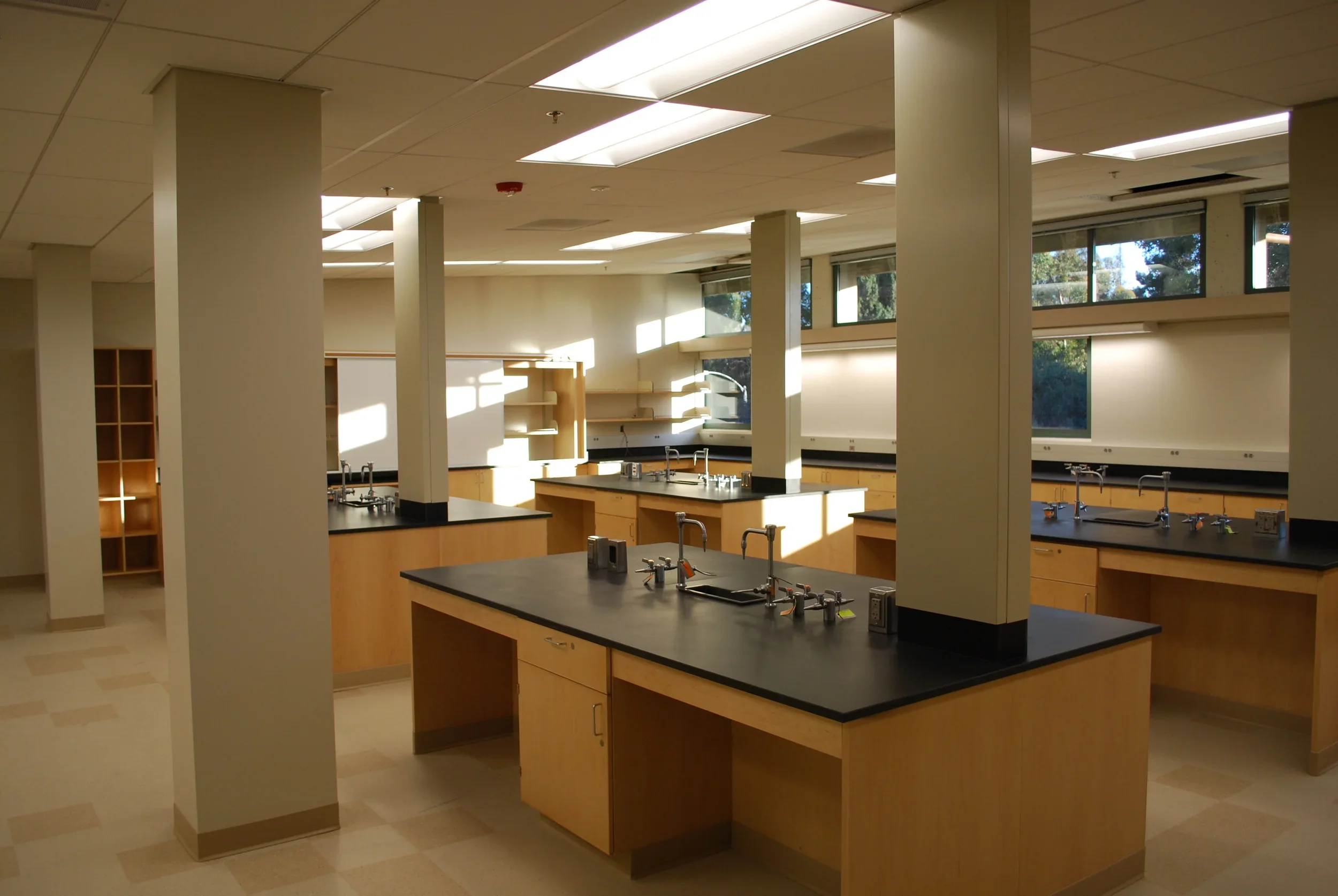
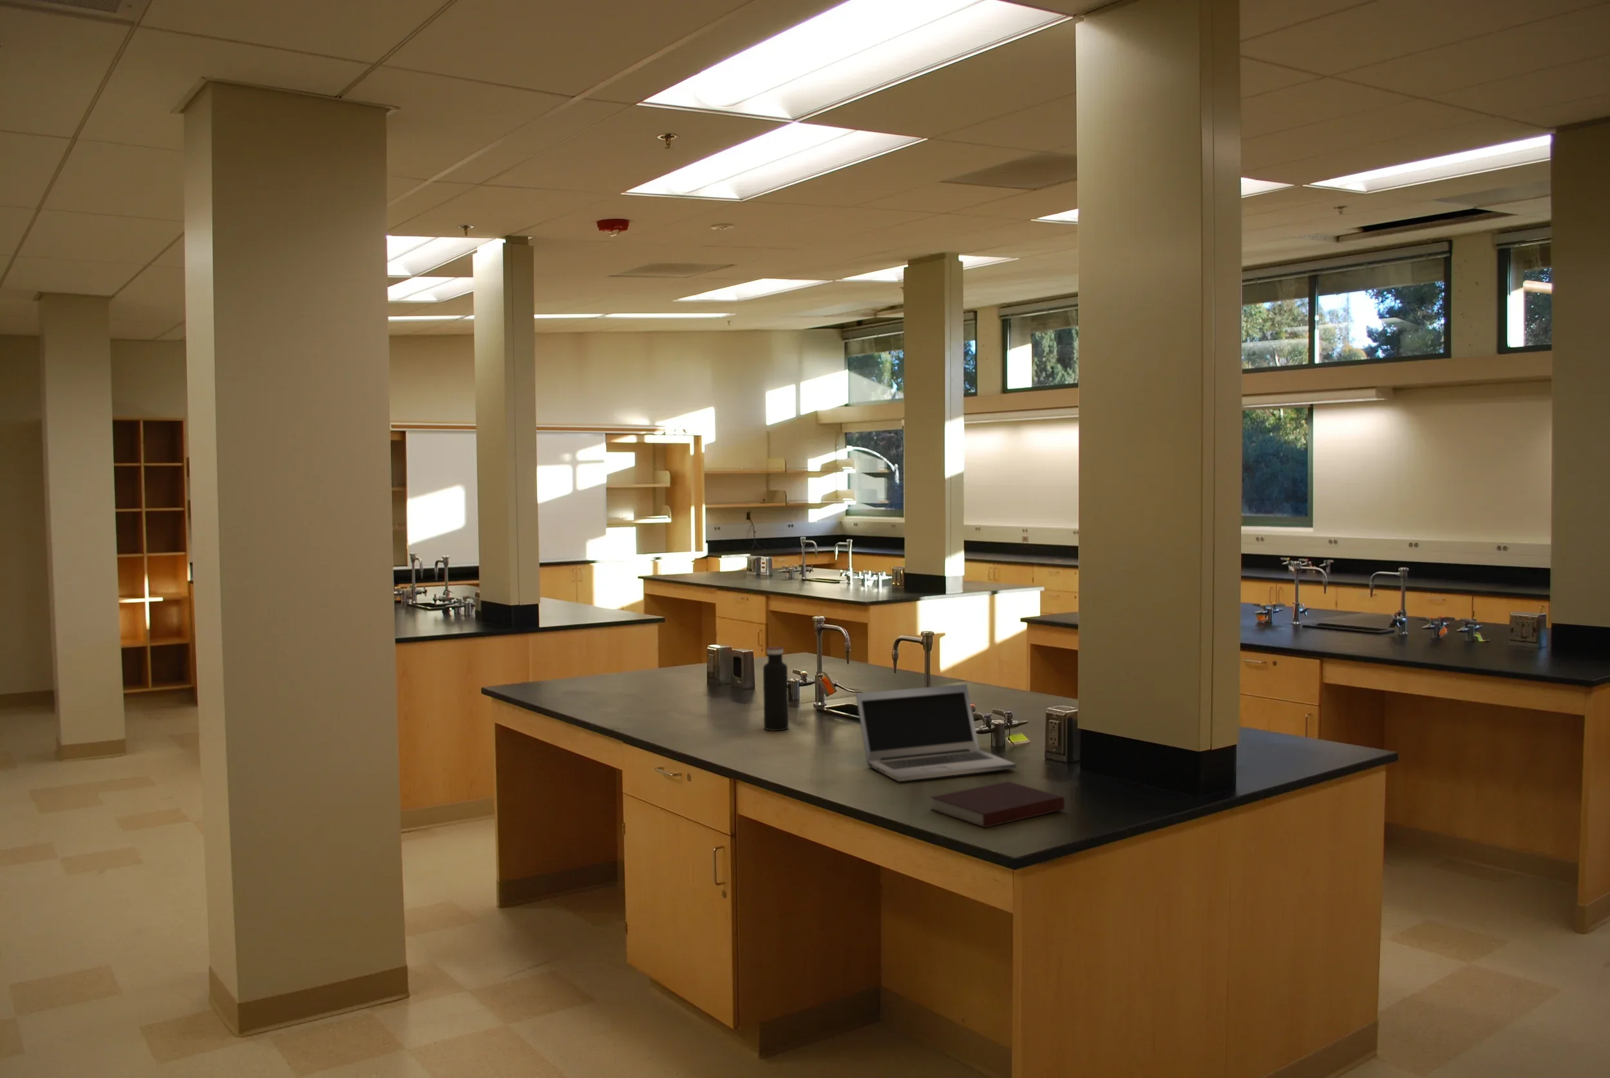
+ water bottle (775, 688)
+ laptop (934, 730)
+ notebook (996, 802)
